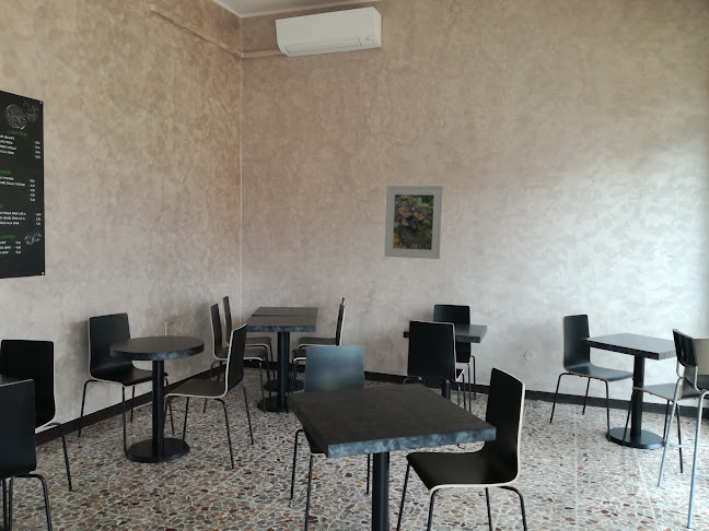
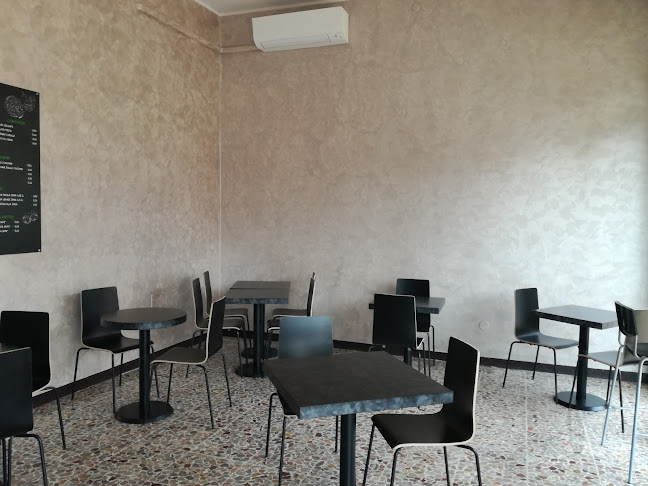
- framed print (412, 222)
